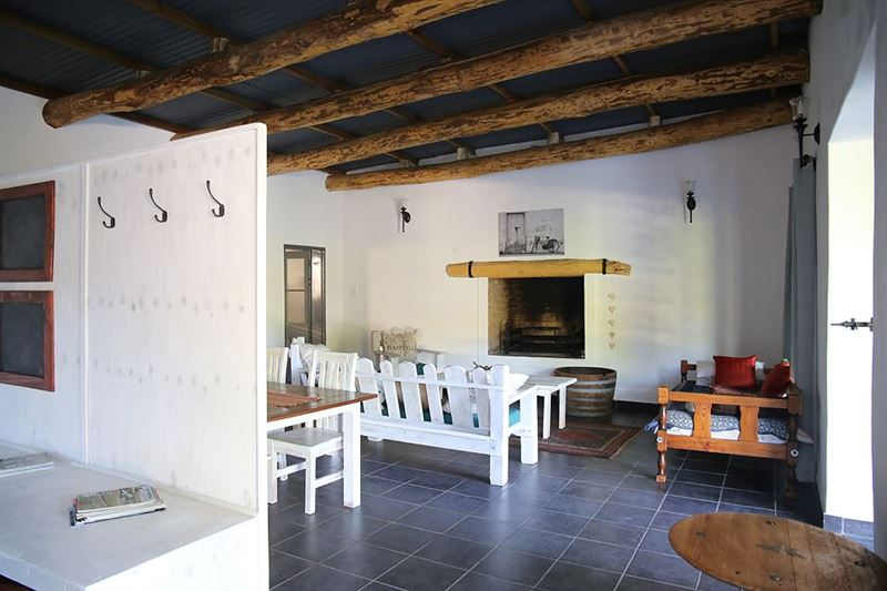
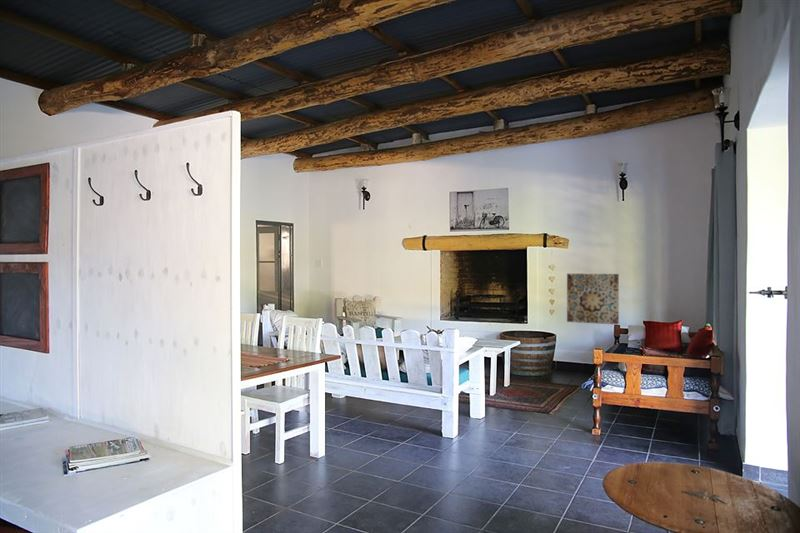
+ wall art (592, 298)
